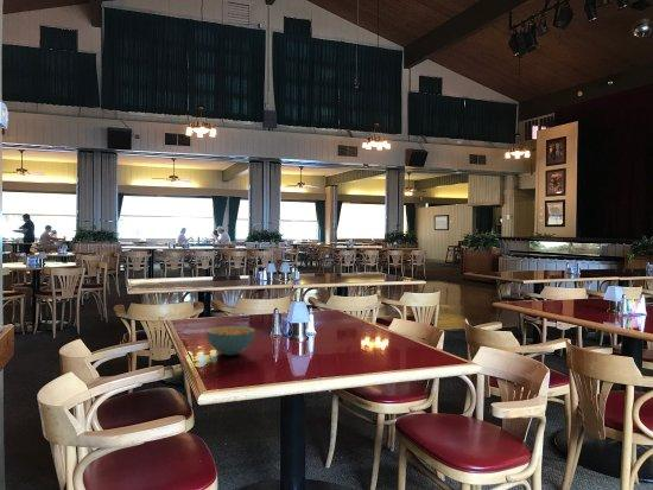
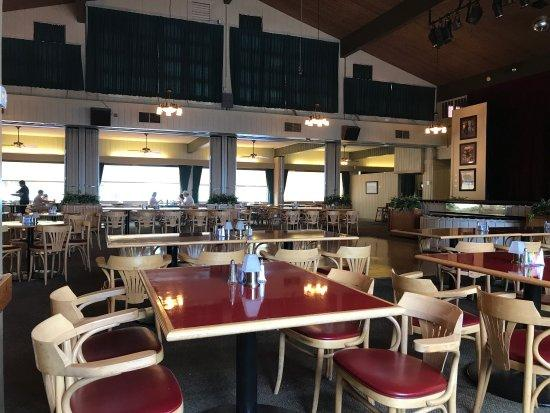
- cereal bowl (230, 342)
